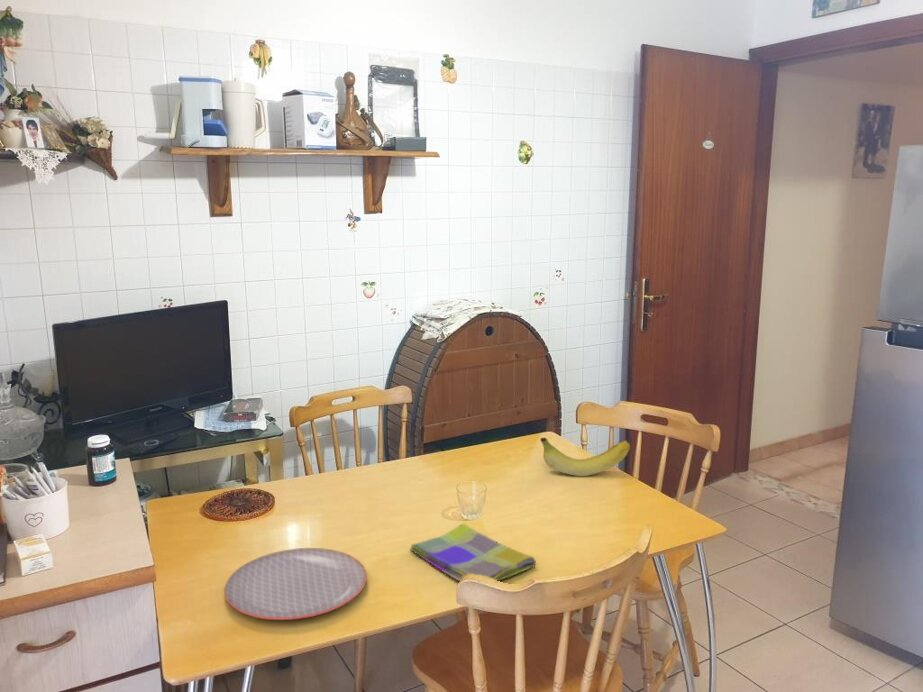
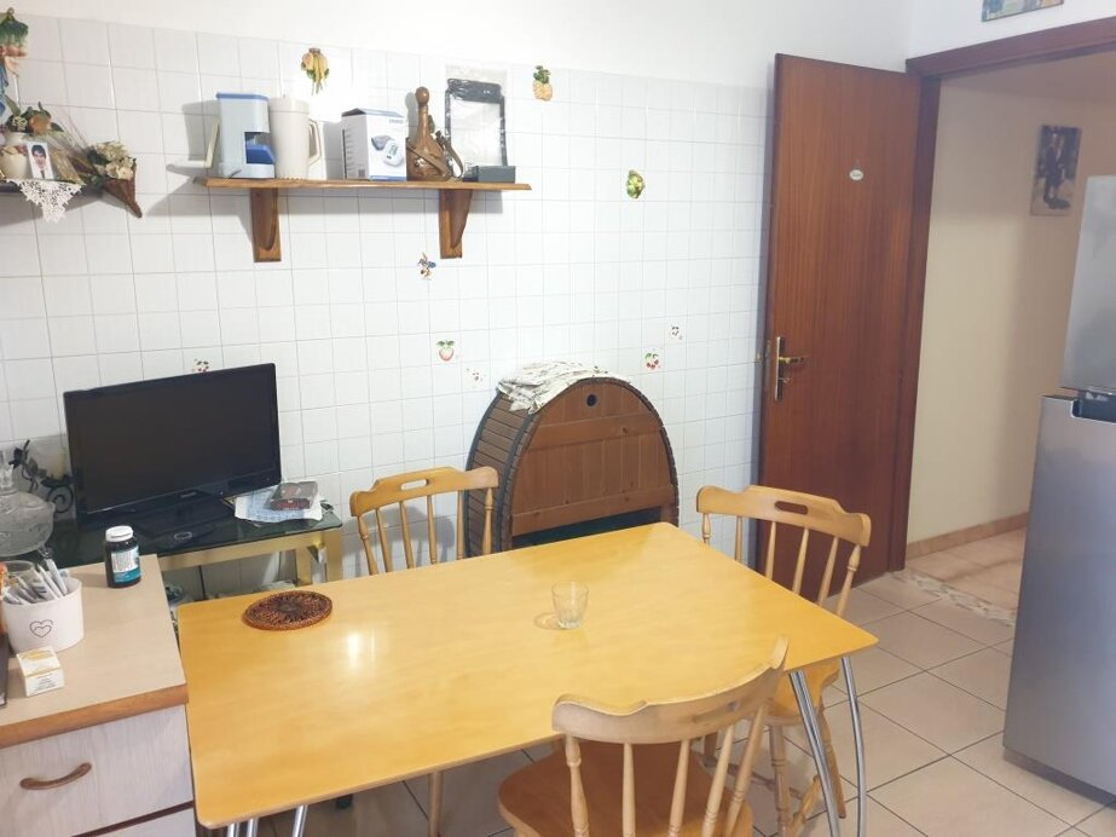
- plate (297, 584)
- dish towel (472, 554)
- fruit (585, 459)
